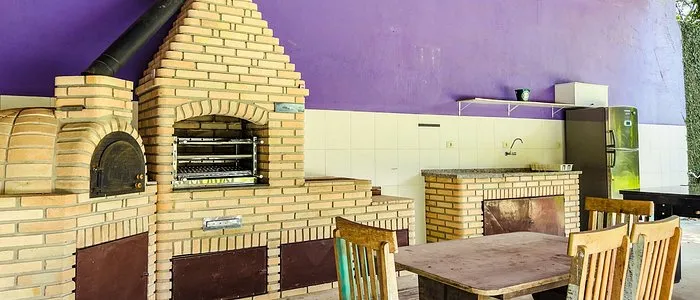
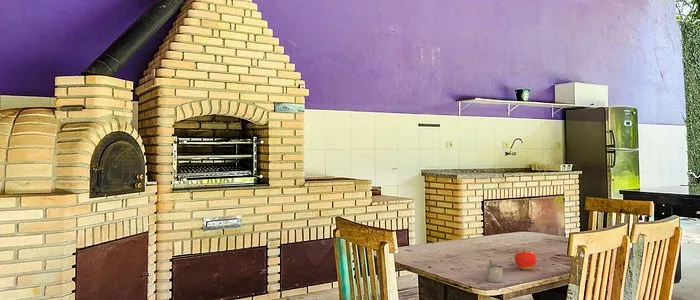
+ tea glass holder (494, 267)
+ fruit (525, 259)
